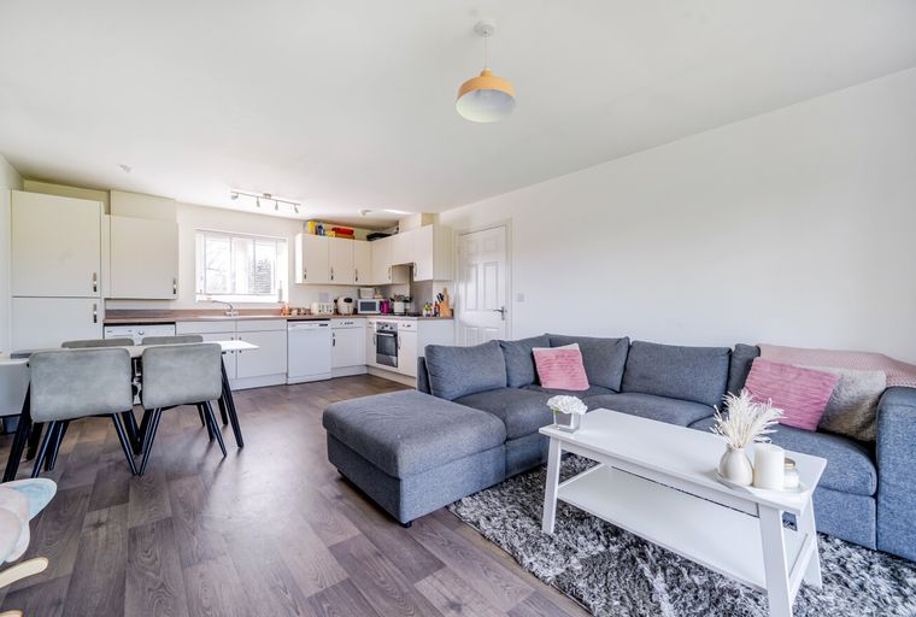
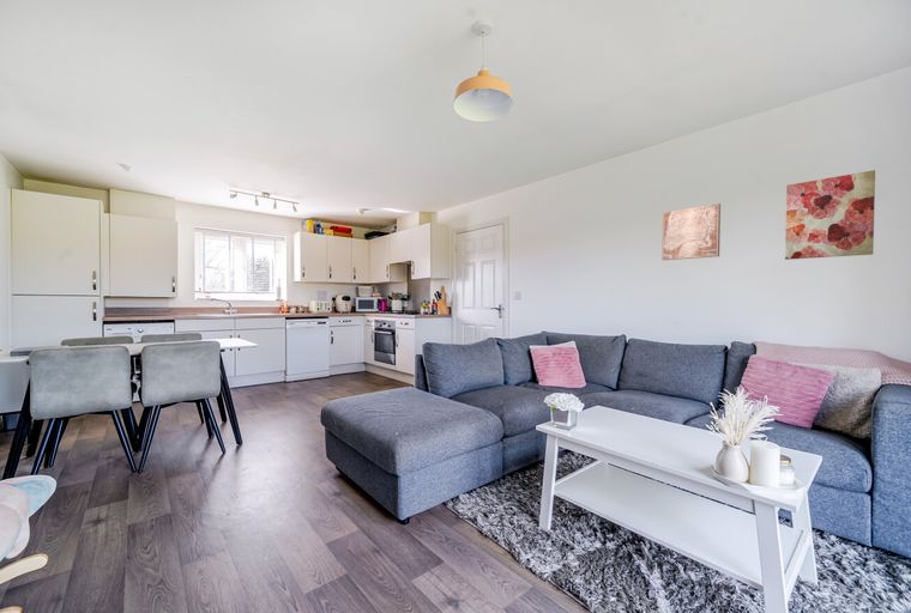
+ wall art (827, 217)
+ wall art (689, 232)
